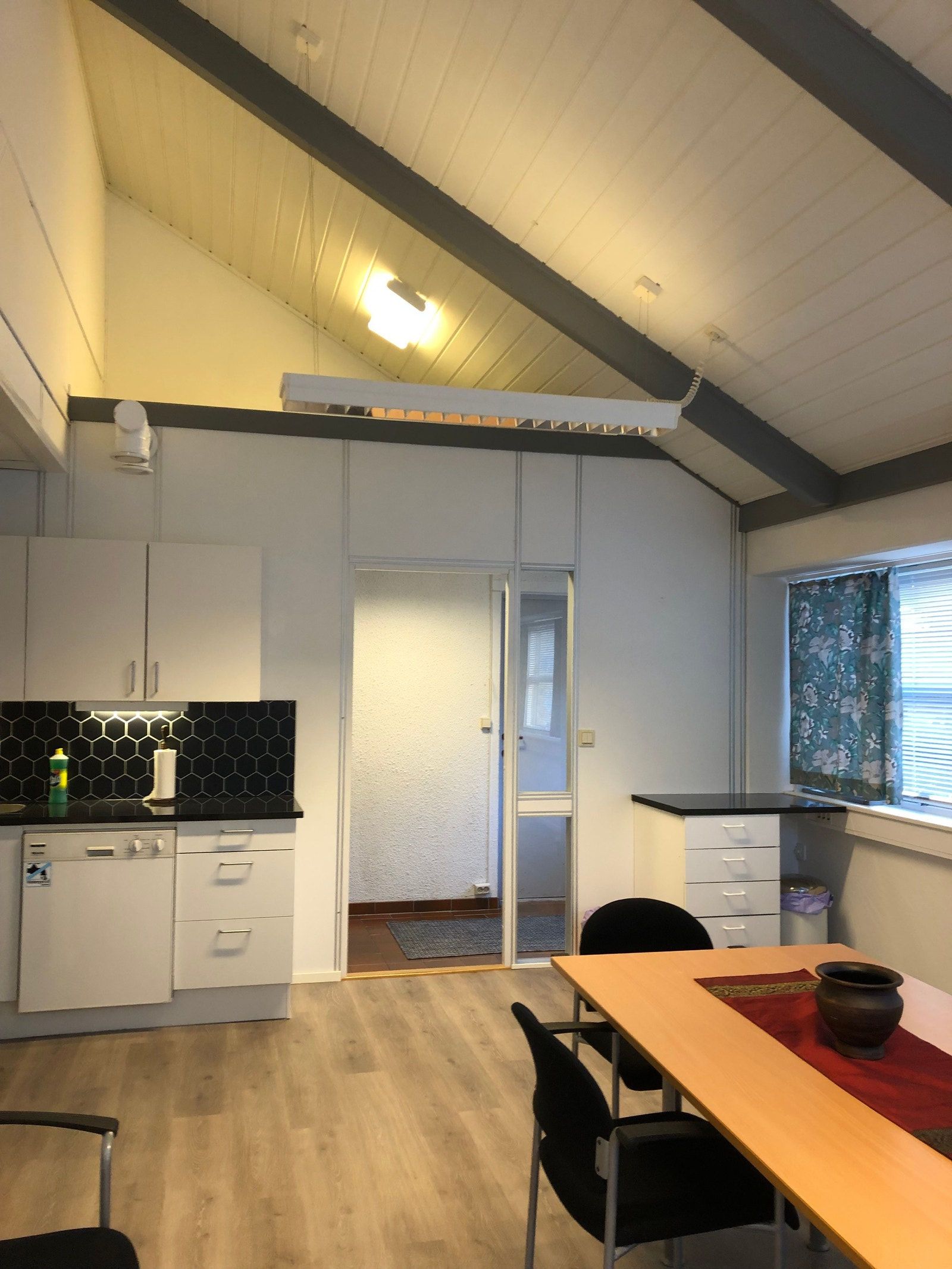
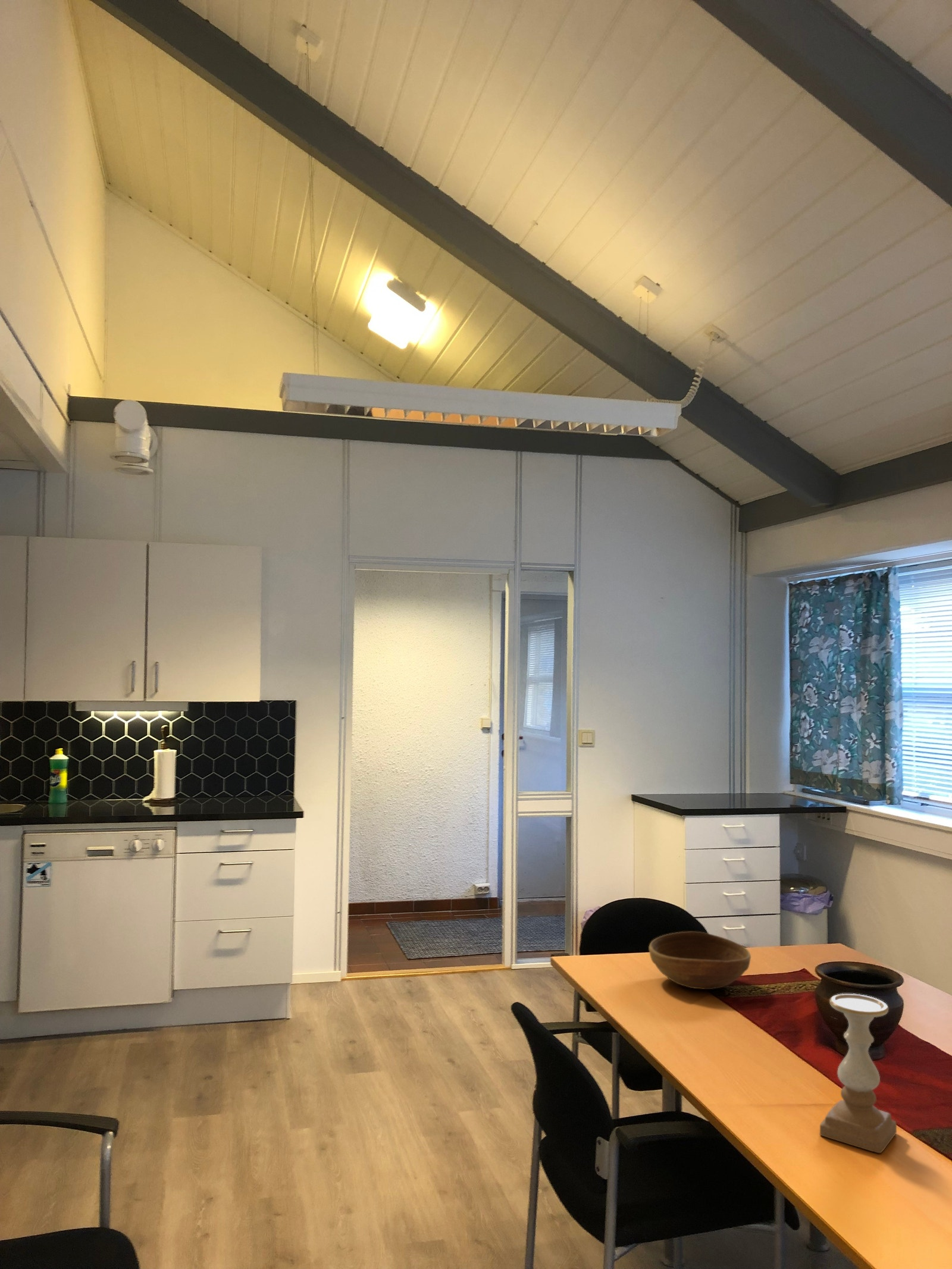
+ bowl (699, 964)
+ candle holder (858, 1067)
